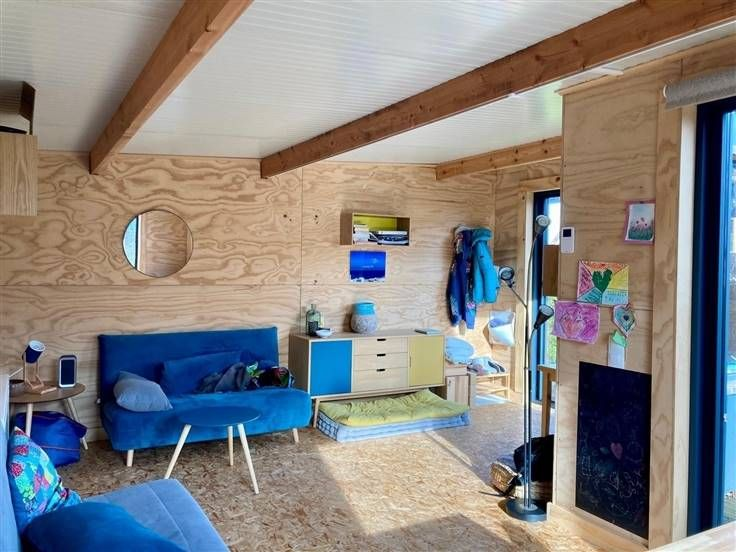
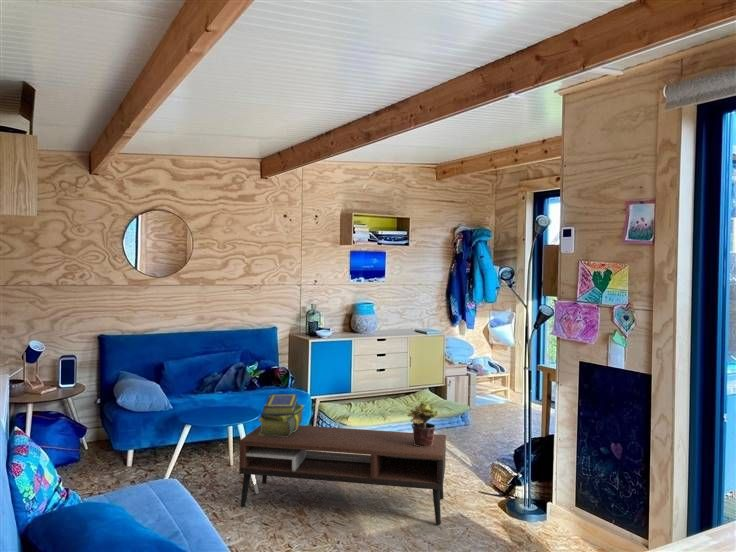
+ coffee table (345, 469)
+ potted plant (422, 422)
+ stack of books (282, 414)
